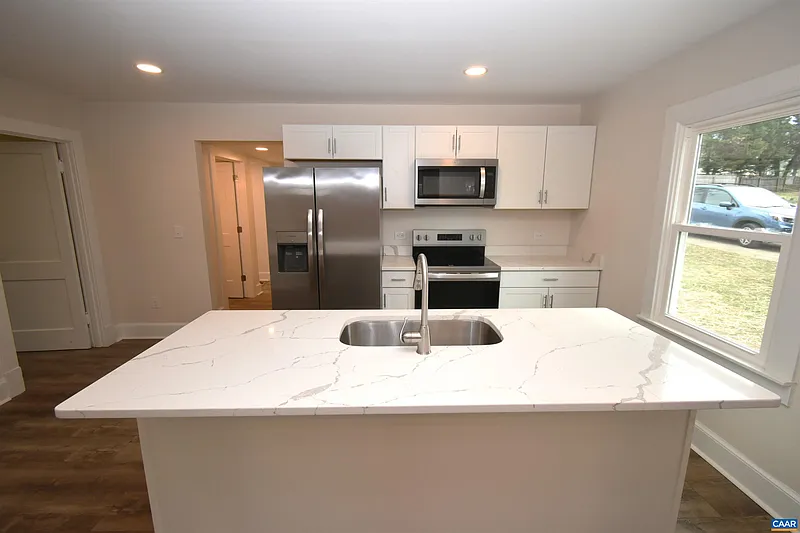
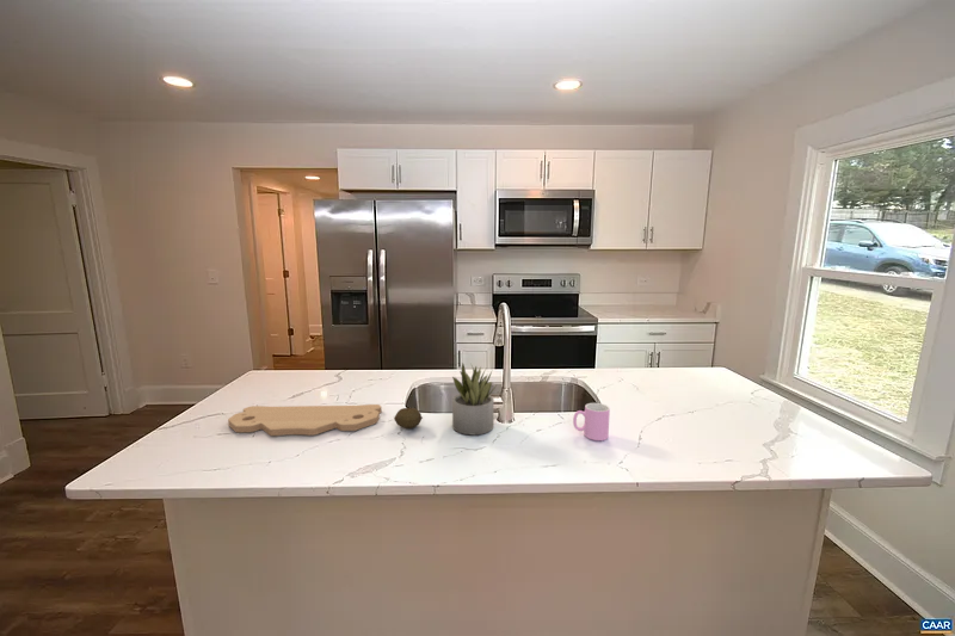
+ succulent plant (473, 394)
+ cup (591, 421)
+ cutting board (304, 419)
+ fruit (408, 418)
